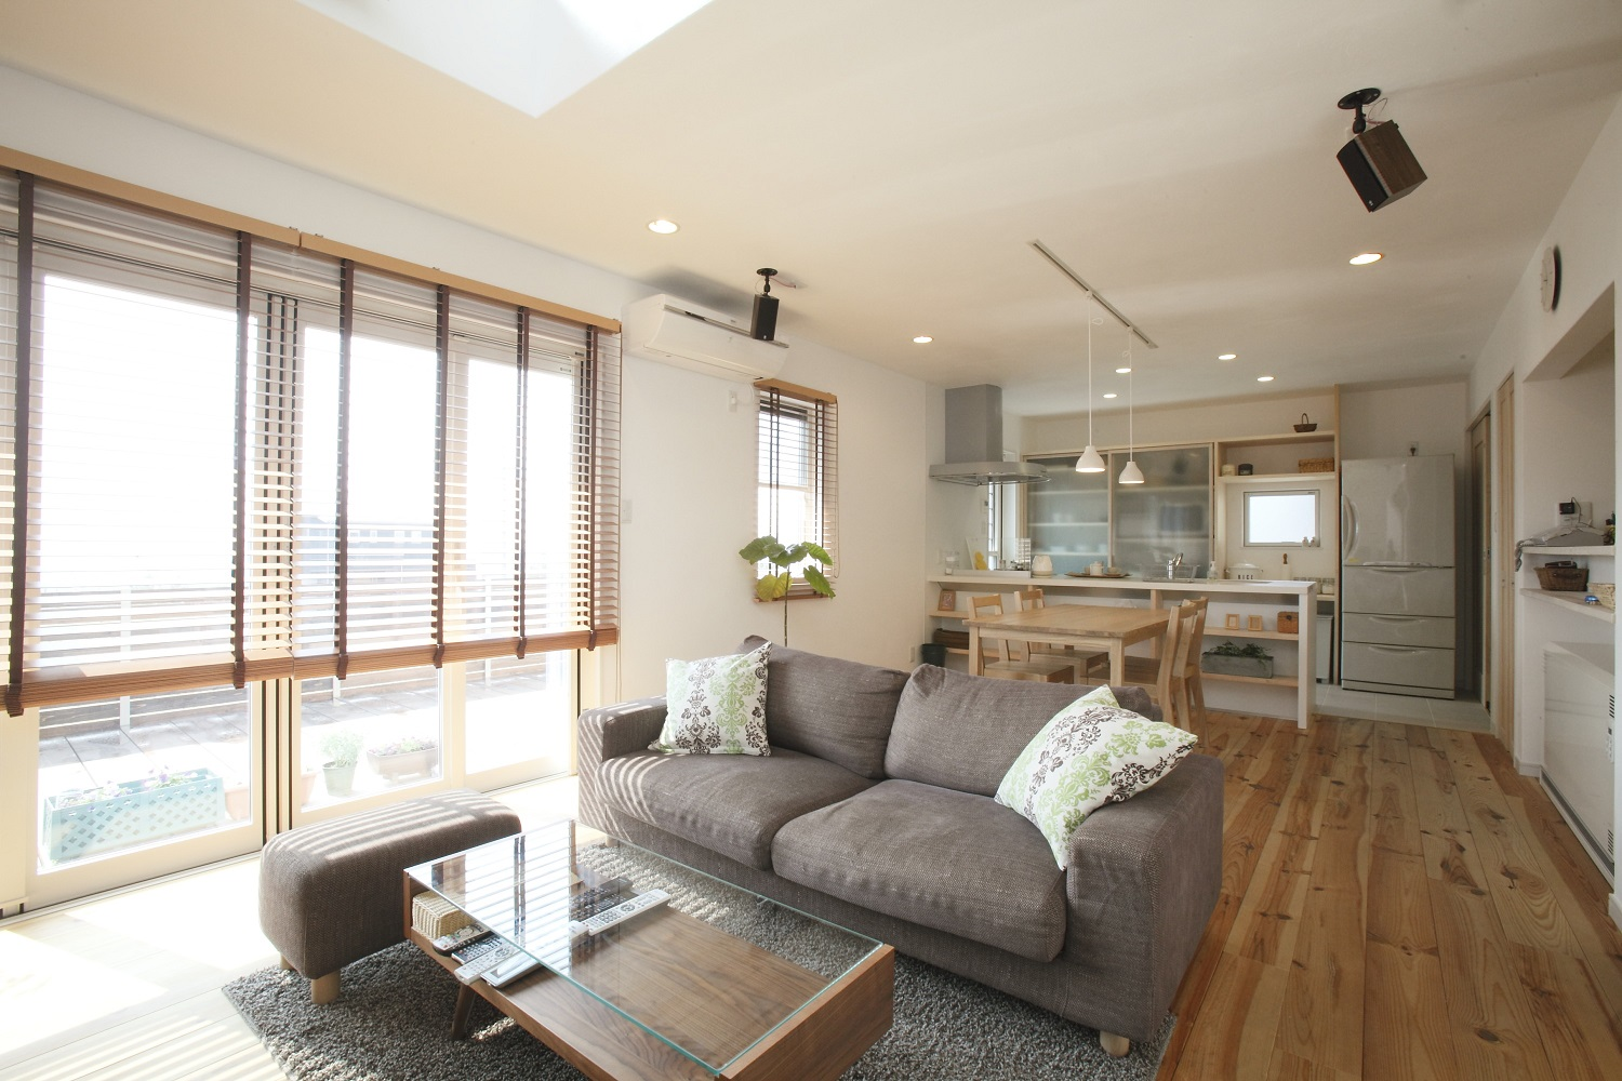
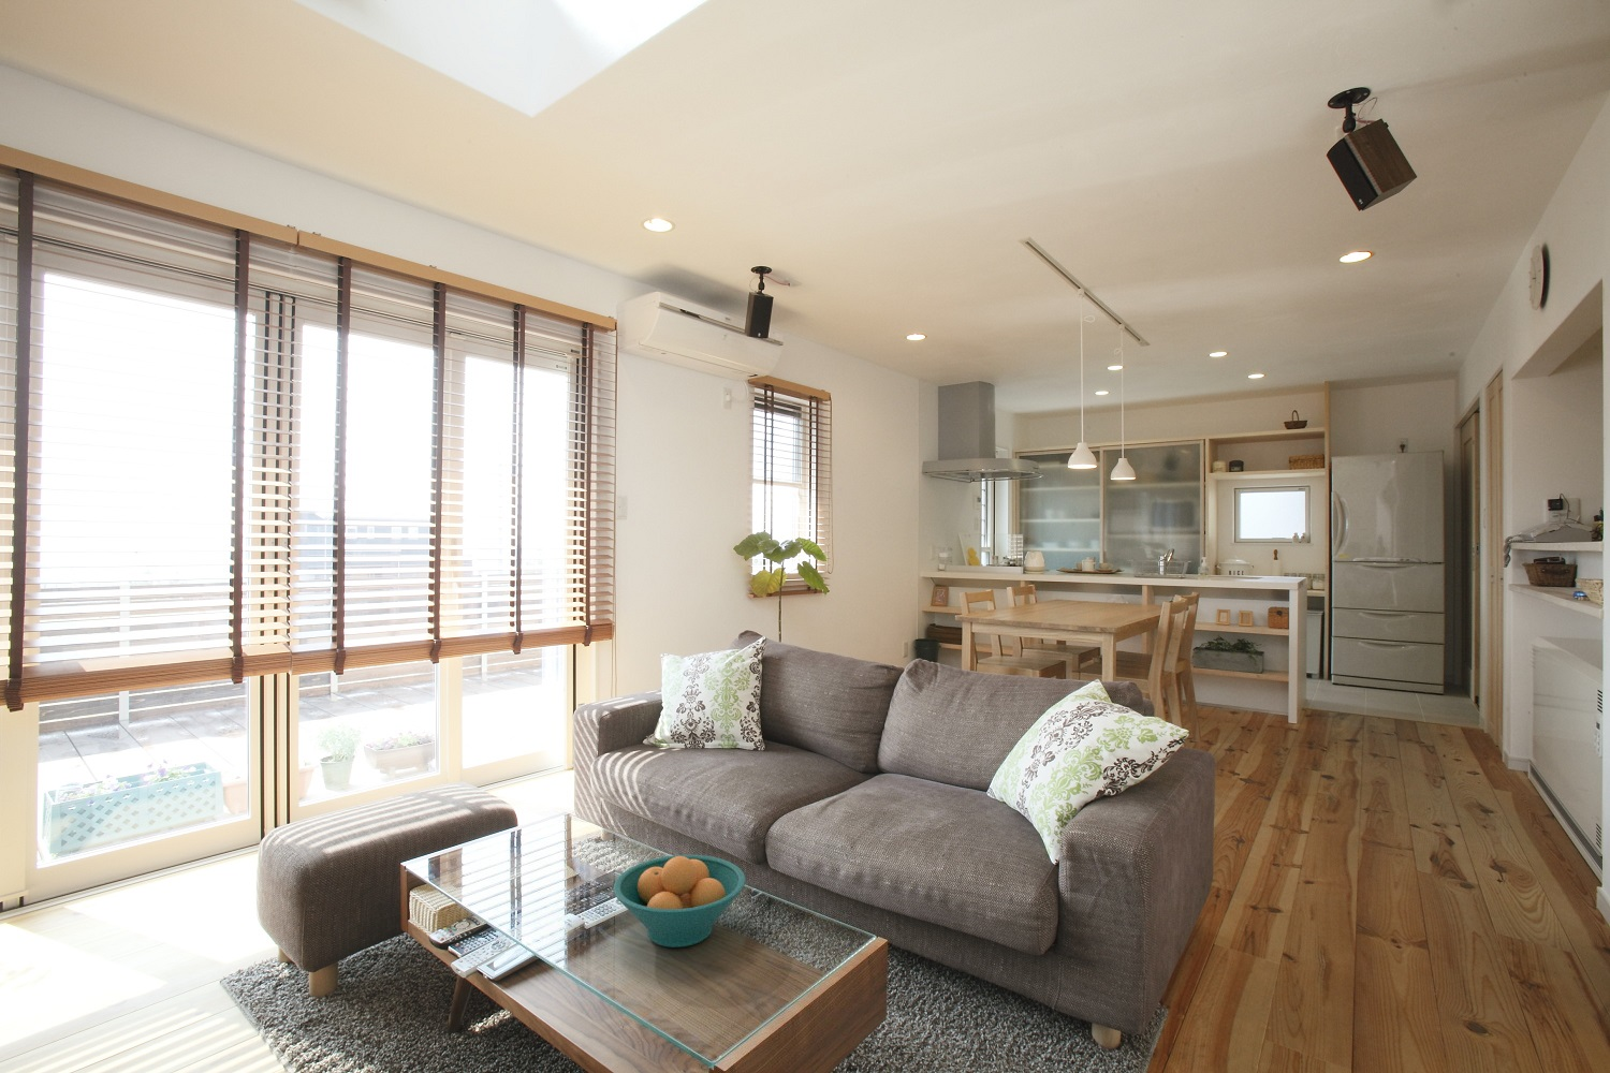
+ fruit bowl (679, 895)
